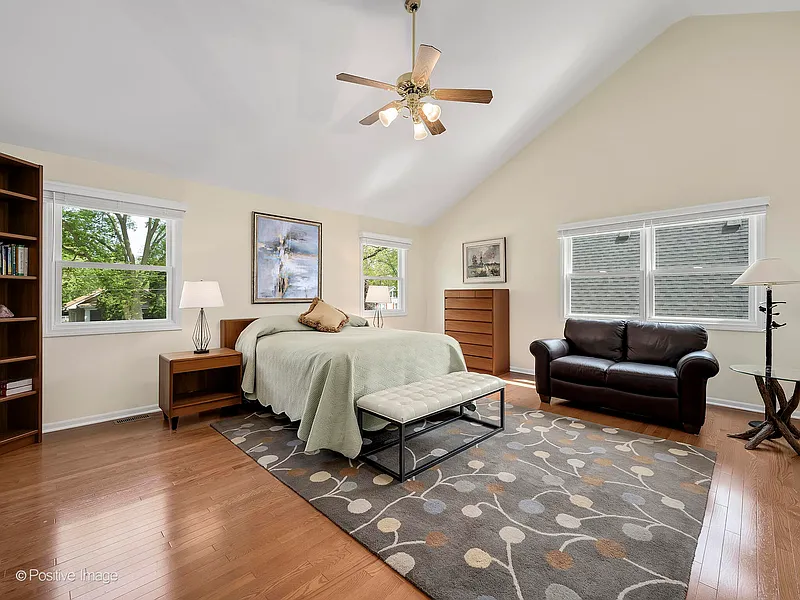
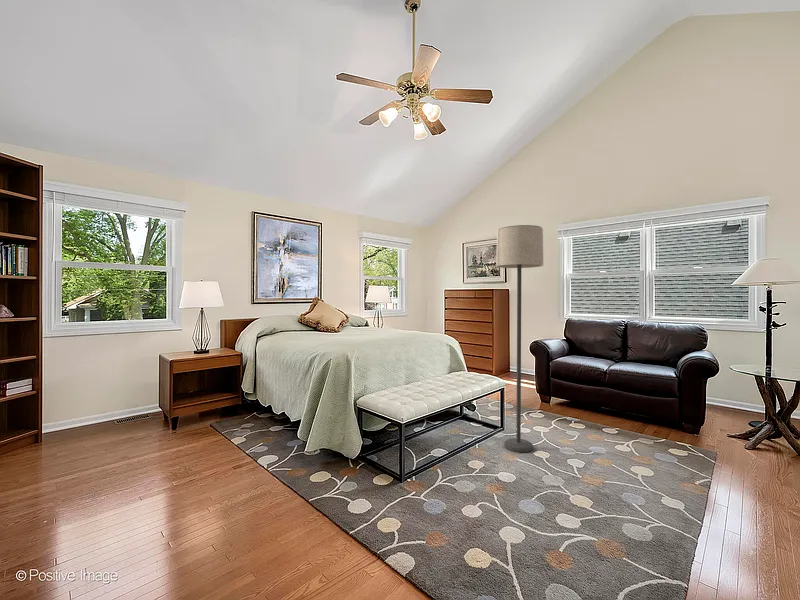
+ lamp (519, 338)
